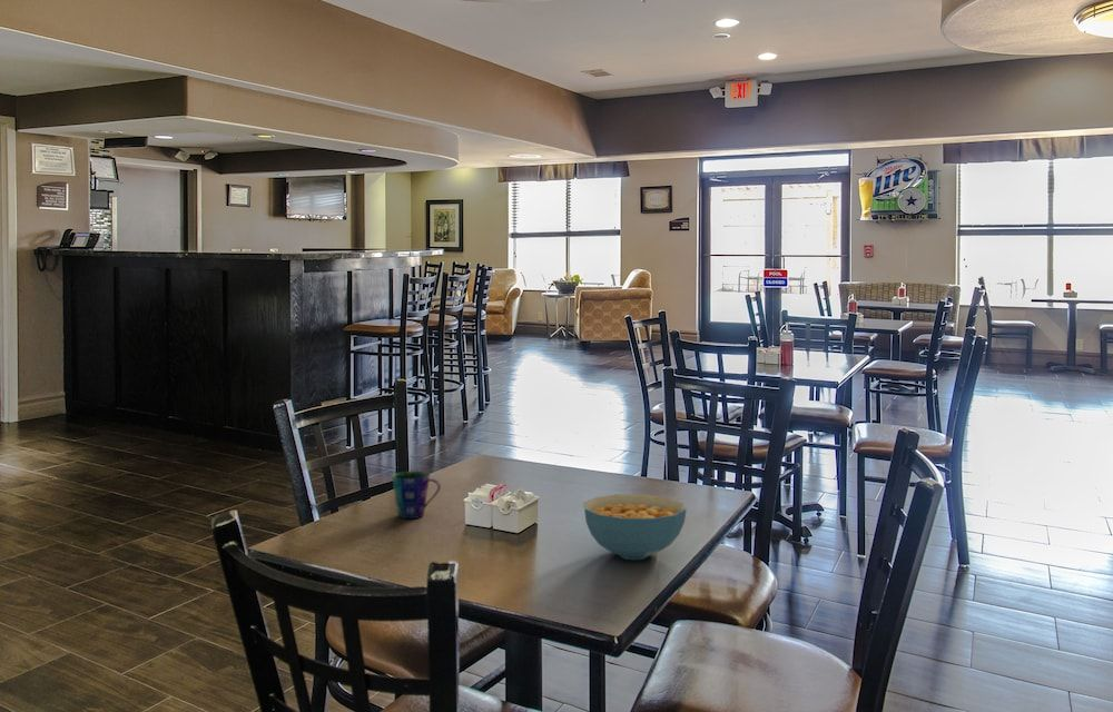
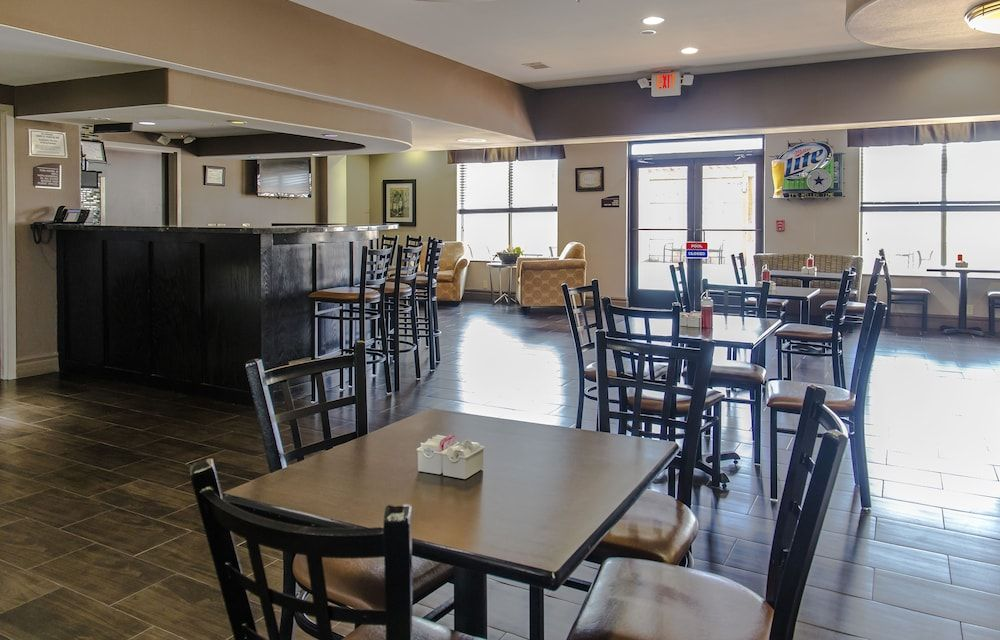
- cereal bowl (633, 530)
- cup (416, 495)
